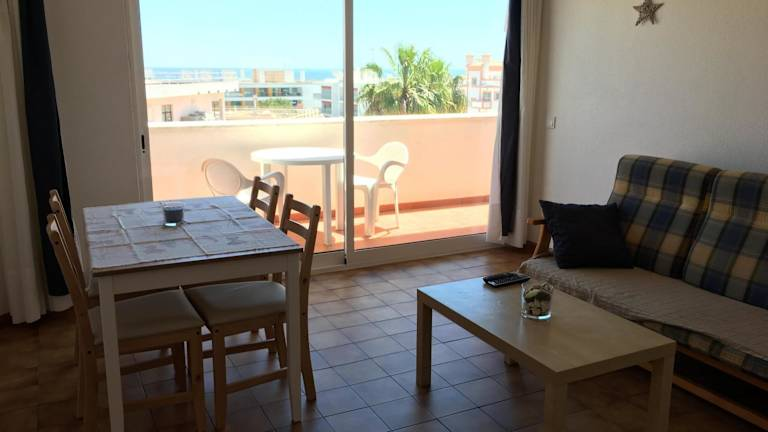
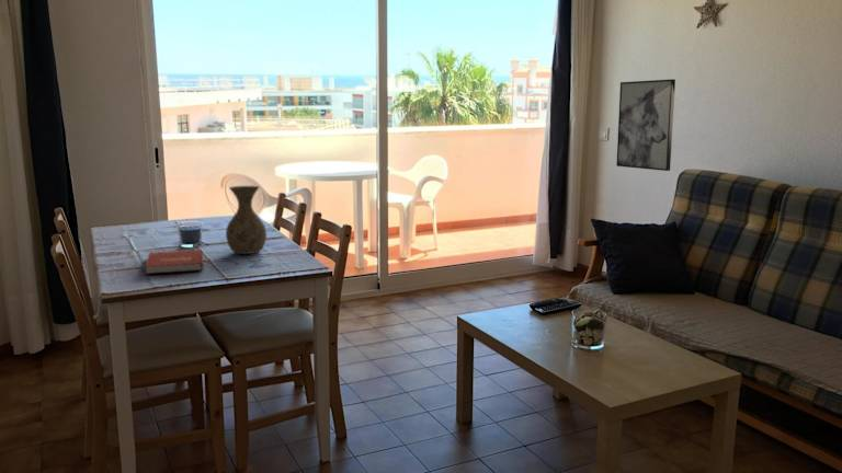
+ vase (246, 220)
+ book (175, 261)
+ wall art (644, 125)
